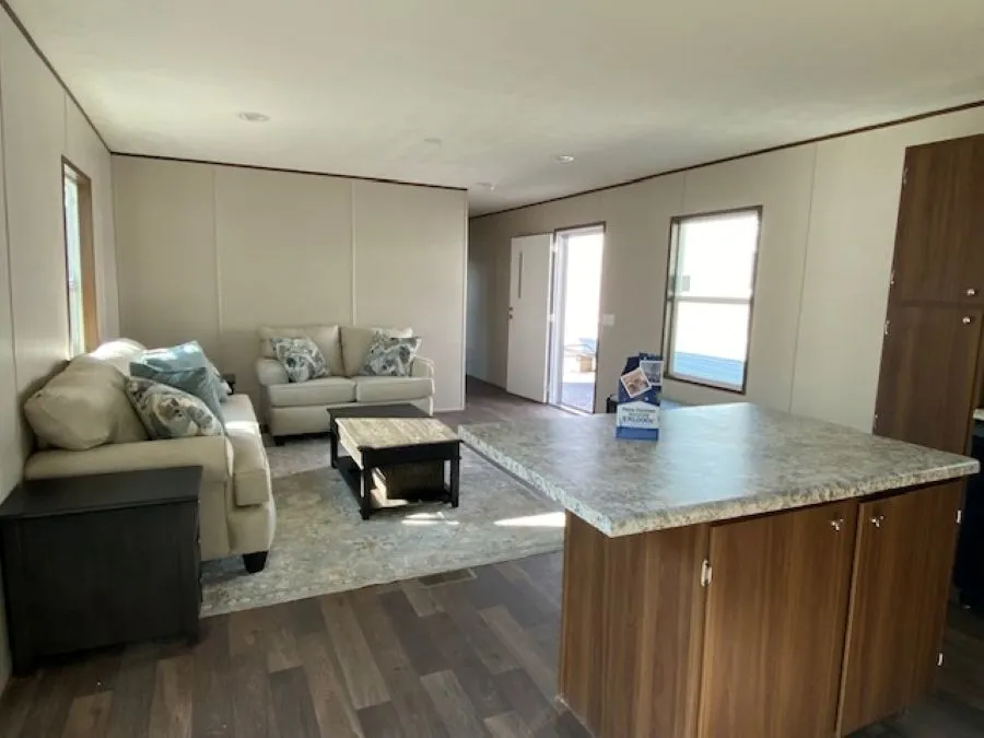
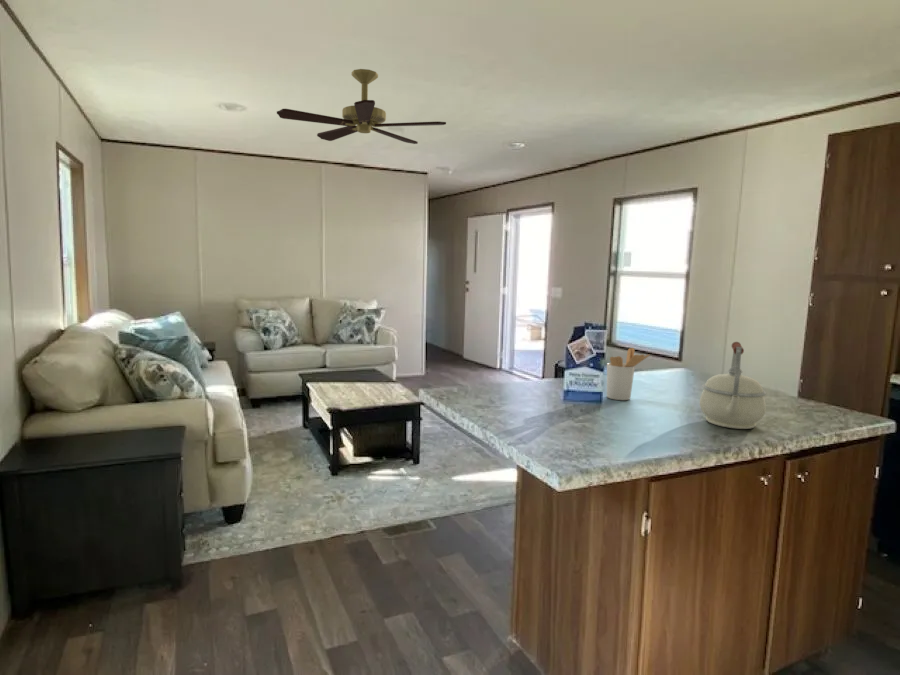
+ utensil holder (626, 374)
+ ceiling fan (363, 100)
+ kettle (734, 384)
